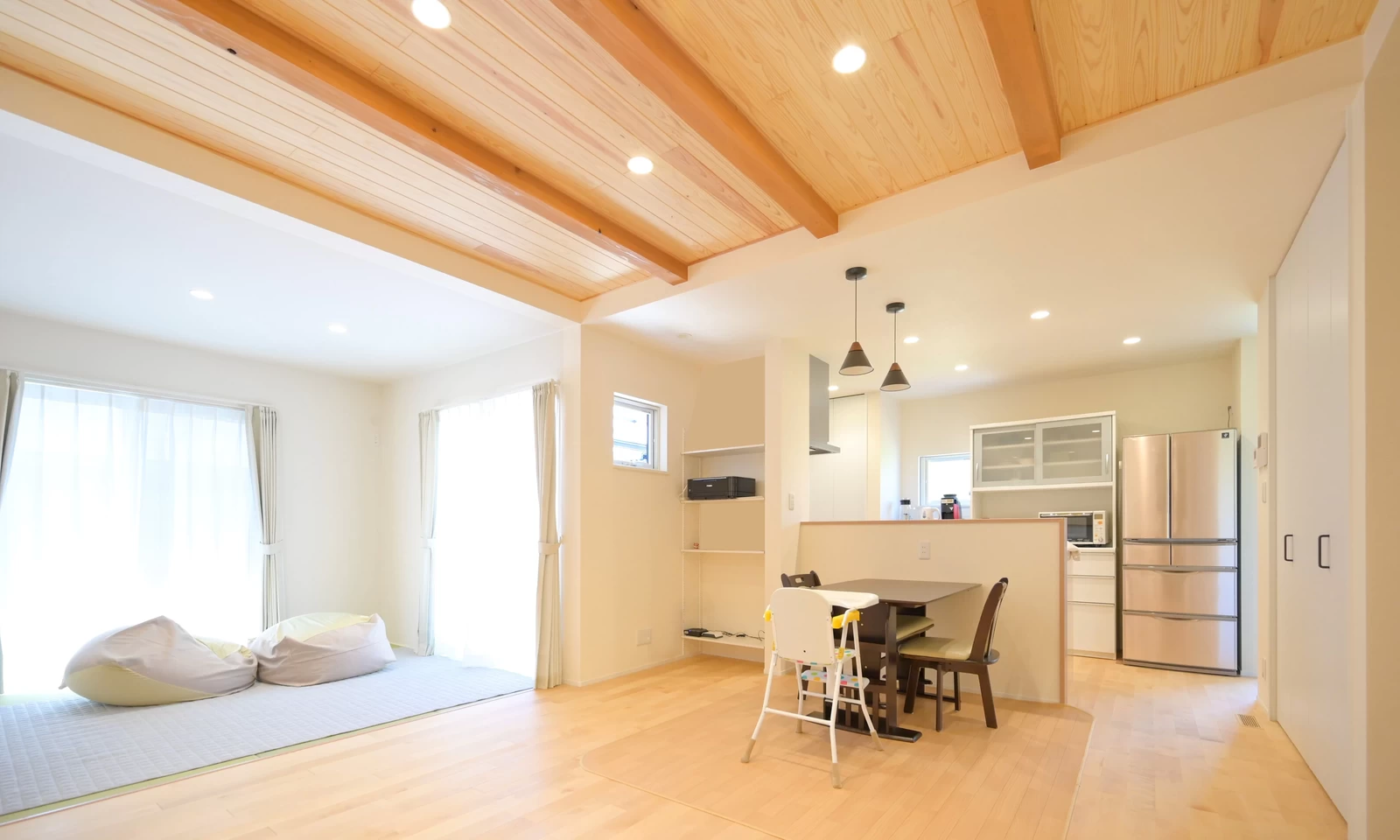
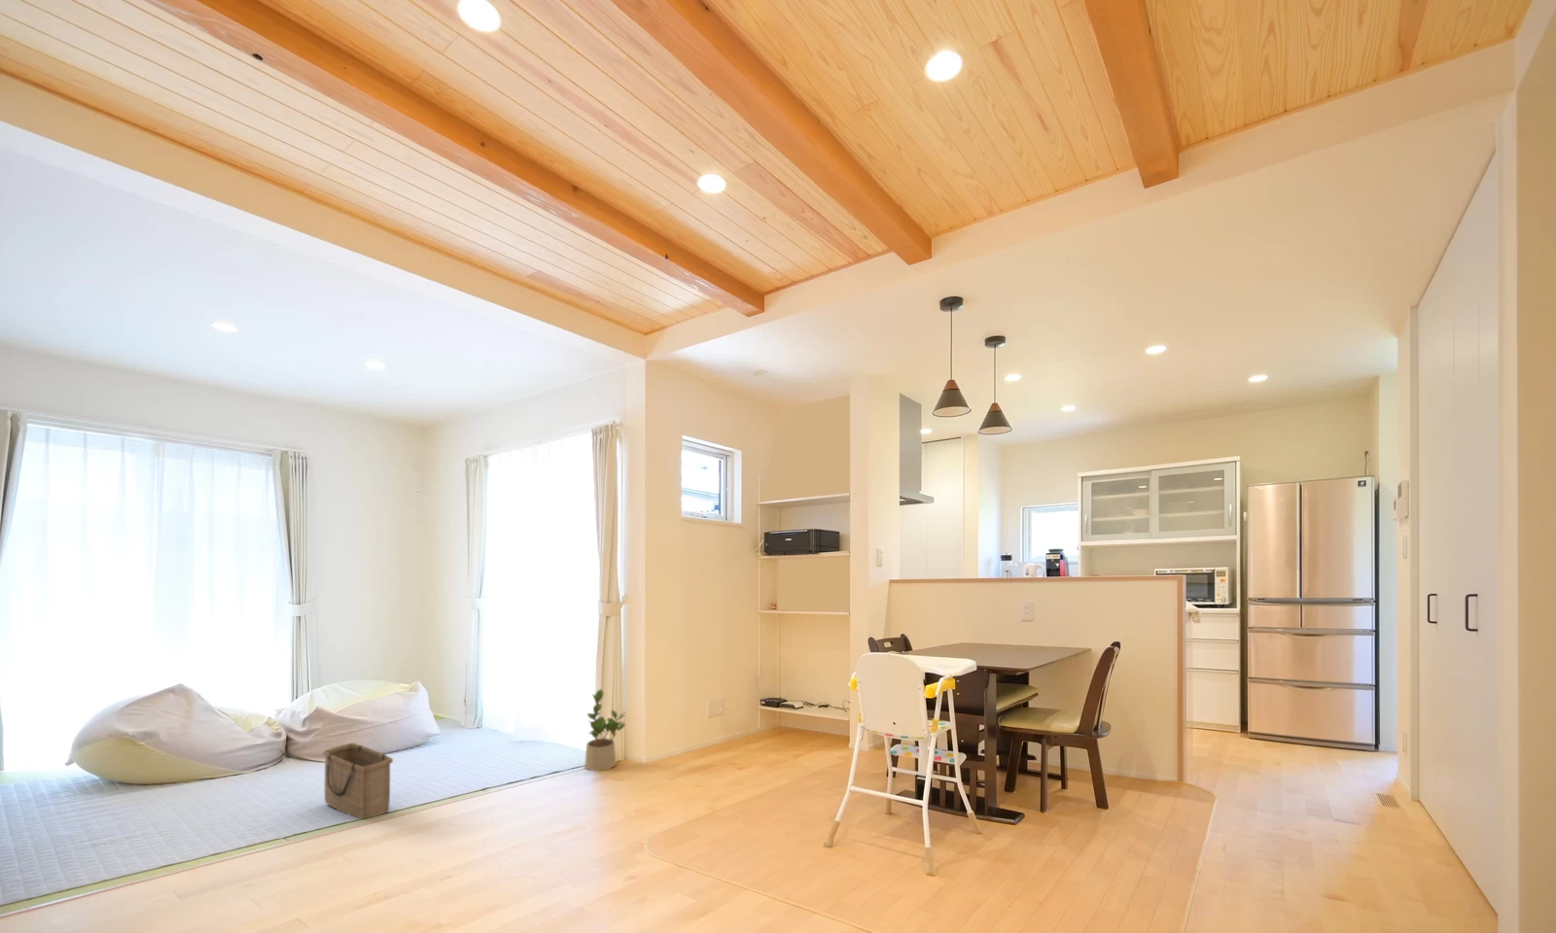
+ potted plant (605, 726)
+ basket (357, 781)
